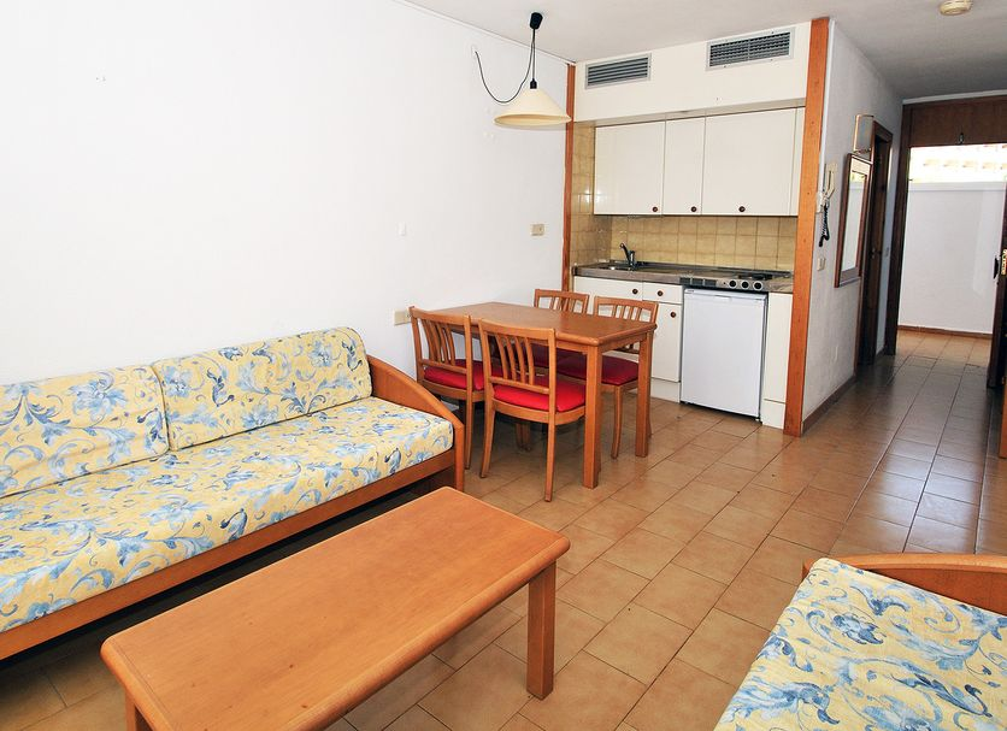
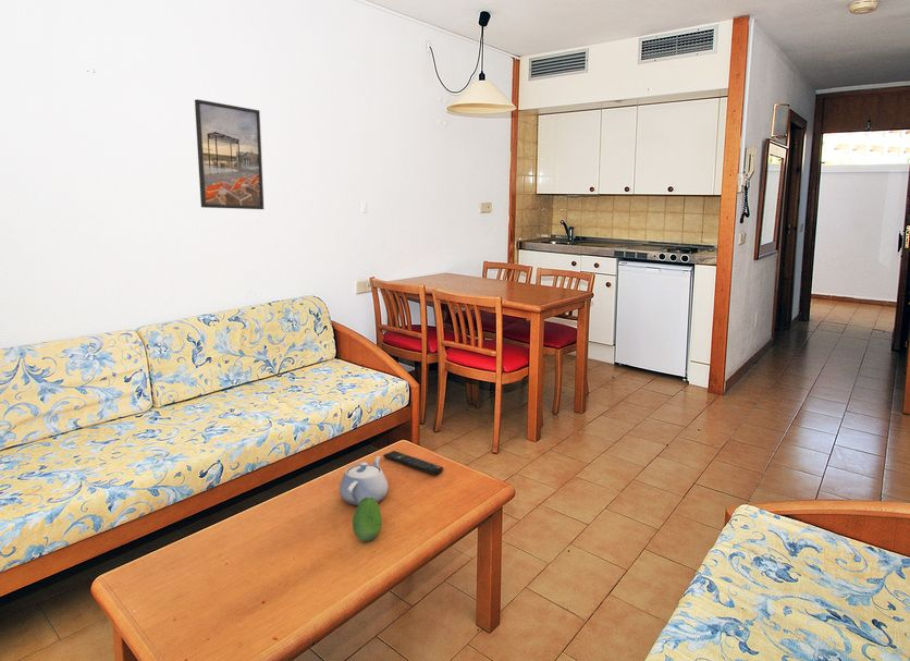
+ teapot (364, 480)
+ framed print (231, 157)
+ fruit (367, 518)
+ remote control (413, 463)
